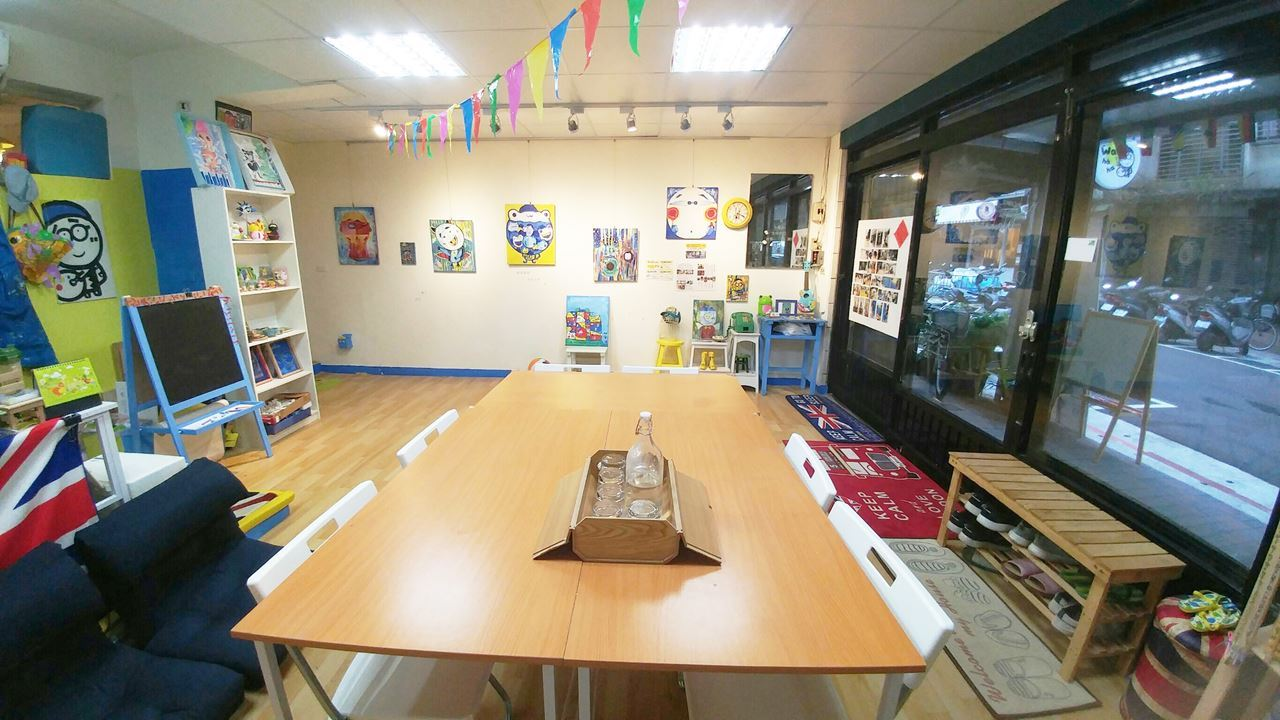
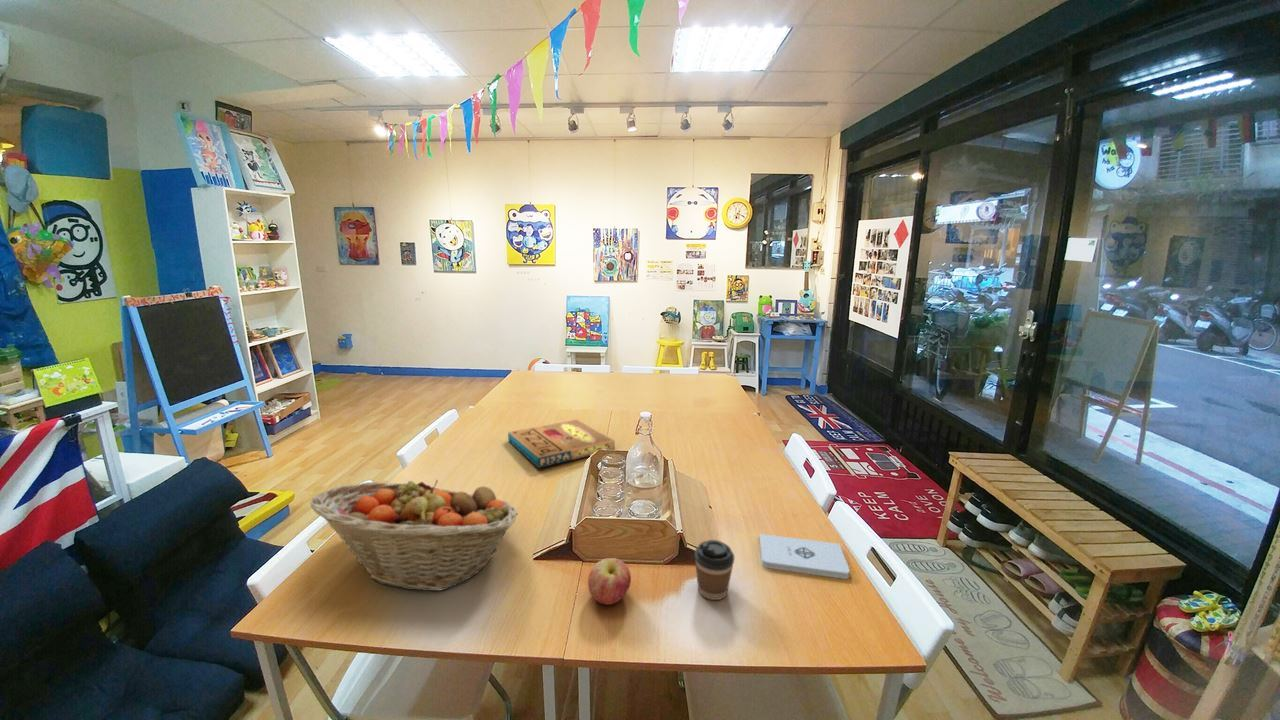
+ coffee cup (713, 567)
+ fruit basket (420, 519)
+ pizza box (560, 440)
+ apple (609, 581)
+ notepad (801, 555)
